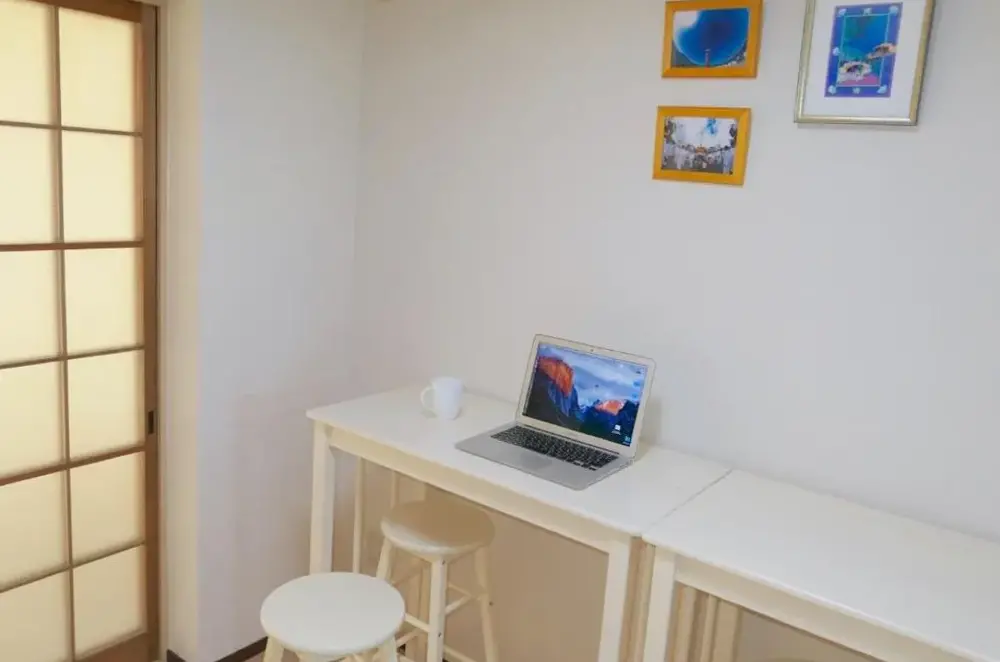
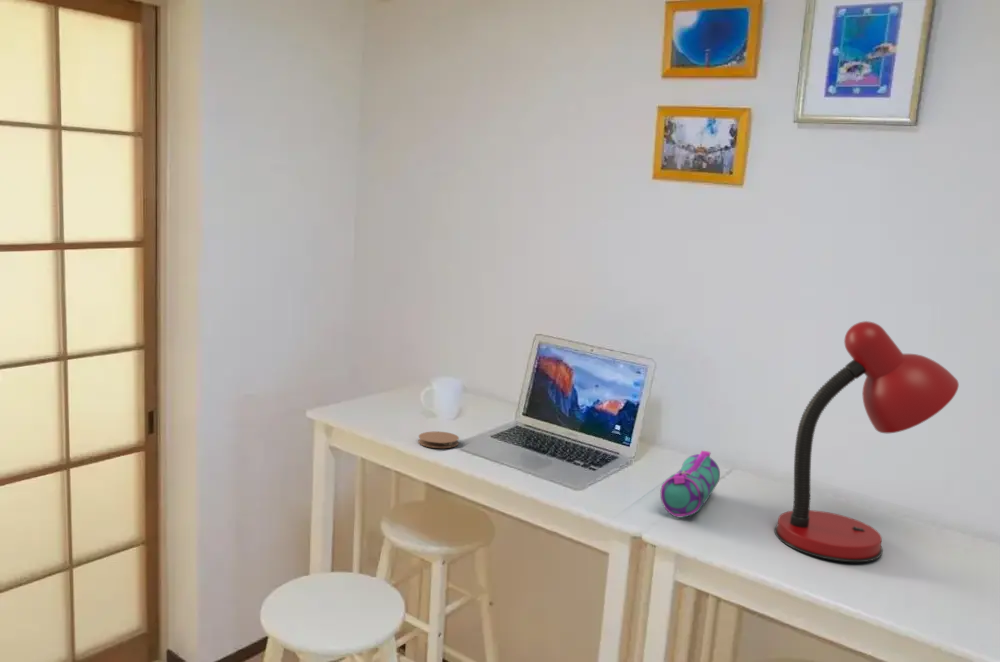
+ pencil case (691, 483)
+ coaster (438, 439)
+ desk lamp (874, 427)
